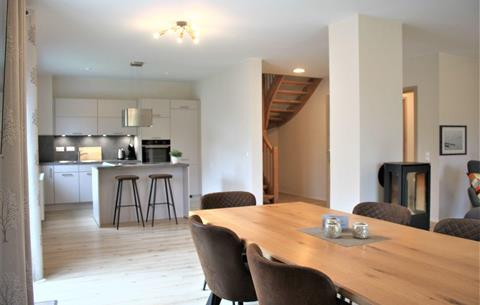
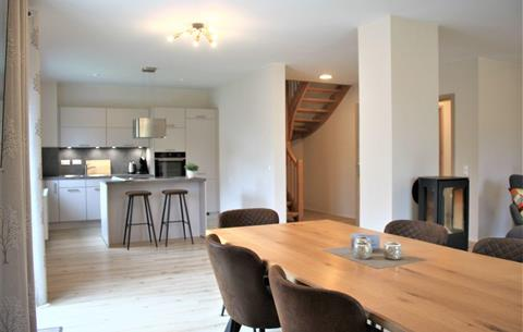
- wall art (453, 140)
